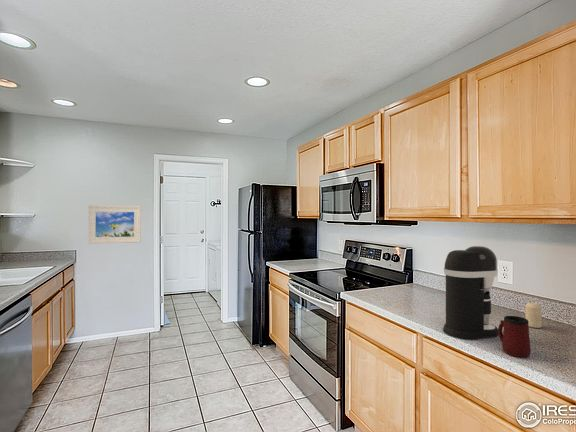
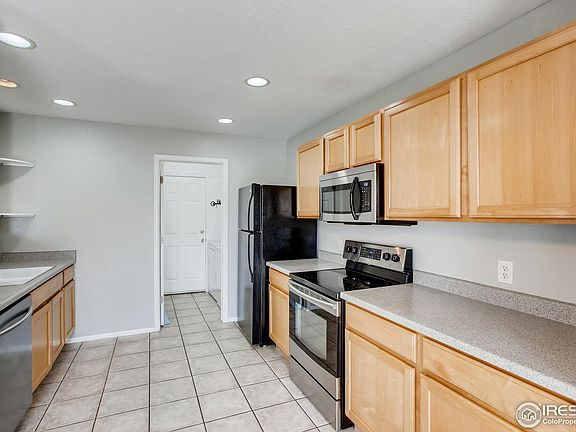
- mug (512, 334)
- candle (533, 314)
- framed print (115, 224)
- coffee maker (470, 289)
